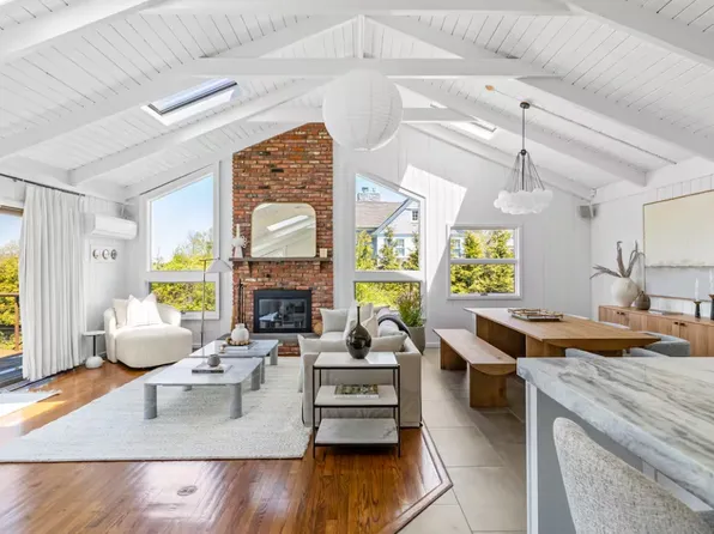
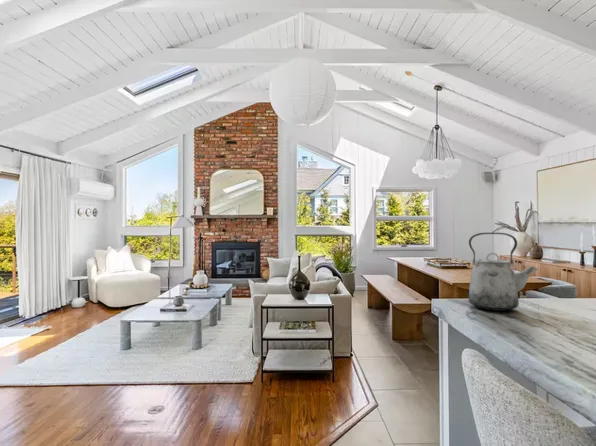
+ kettle (502, 270)
